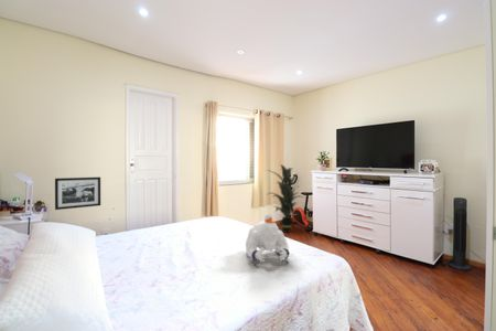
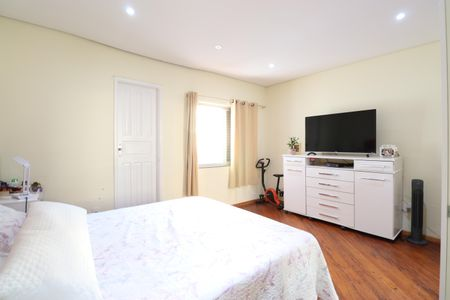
- picture frame (78, 192)
- teddy bear (267, 235)
- indoor plant (283, 197)
